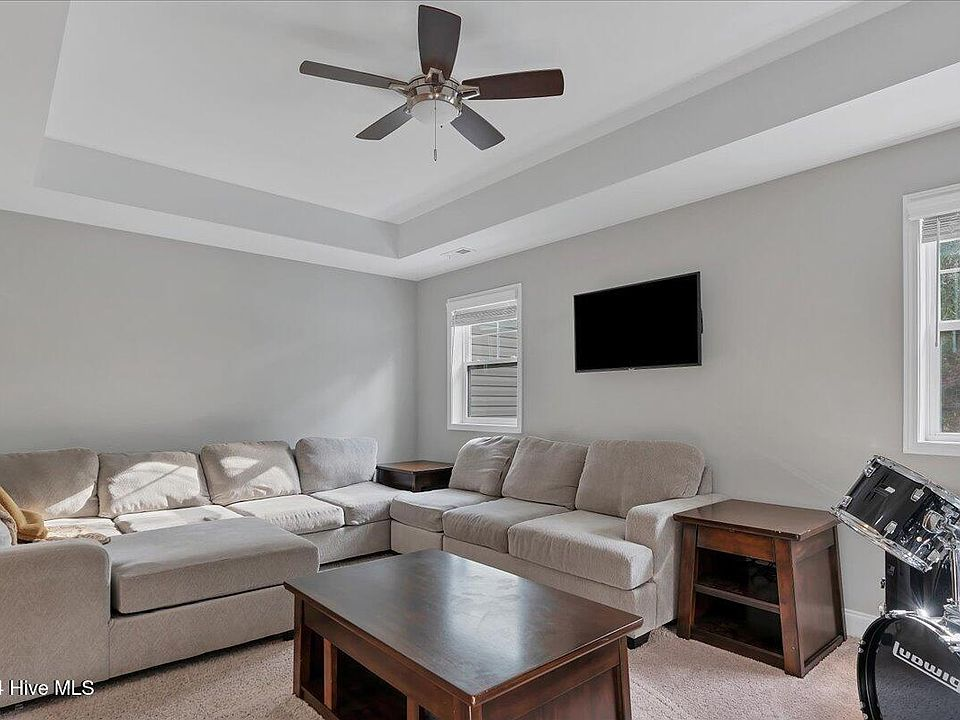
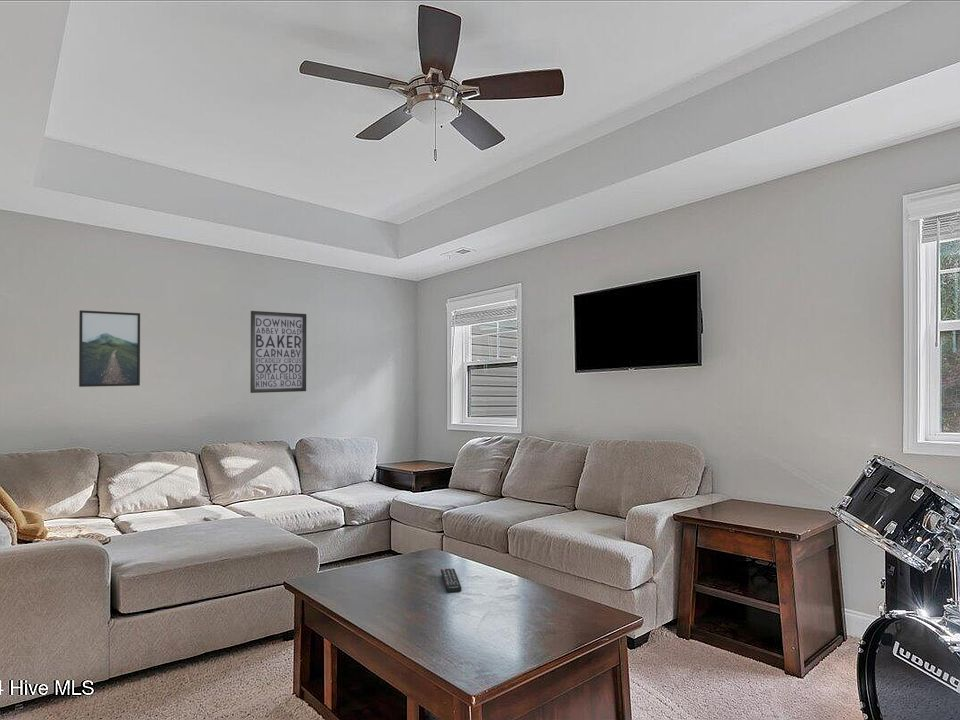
+ wall art (279, 352)
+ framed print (110, 349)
+ remote control (450, 580)
